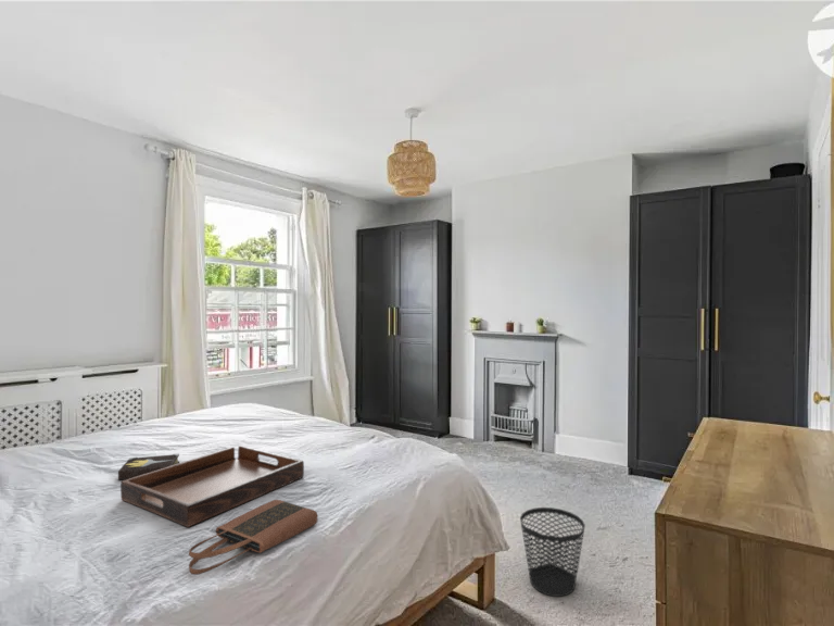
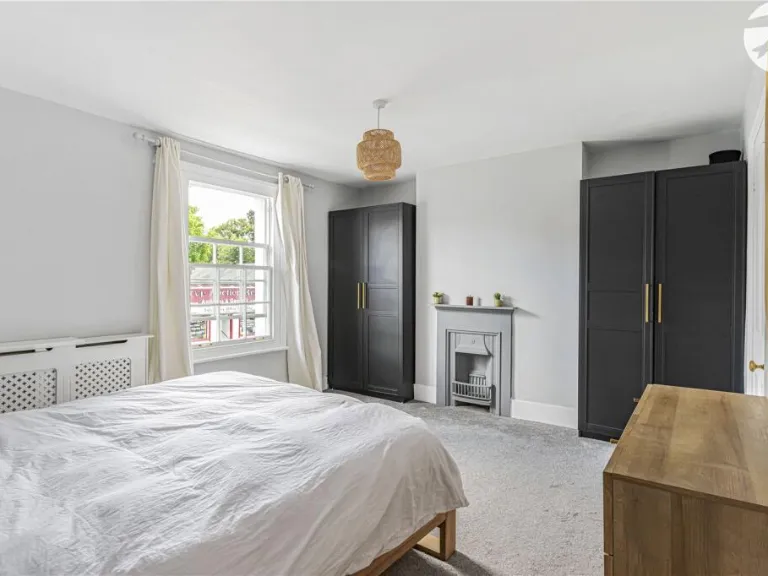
- tote bag (250, 531)
- wastebasket (552, 551)
- hardback book (150, 465)
- serving tray (217, 478)
